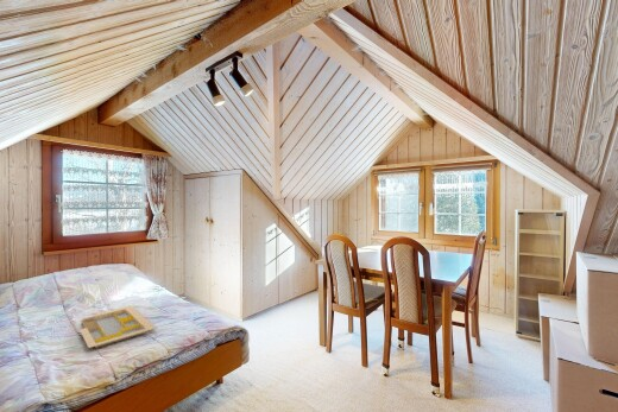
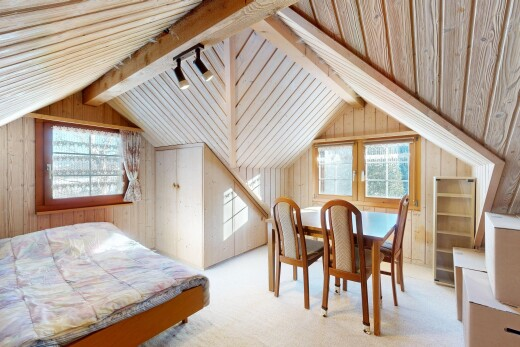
- serving tray (113, 324)
